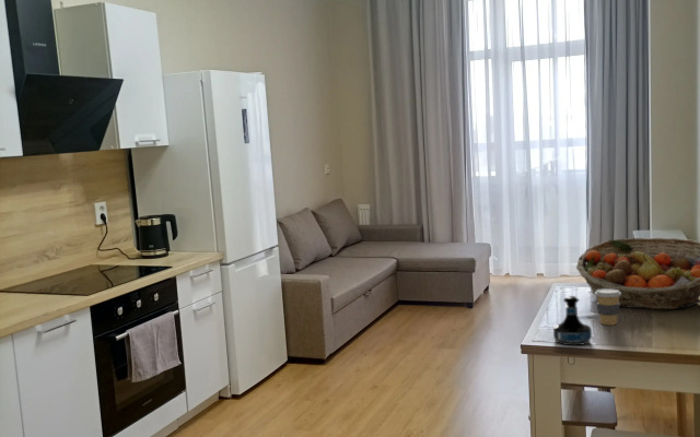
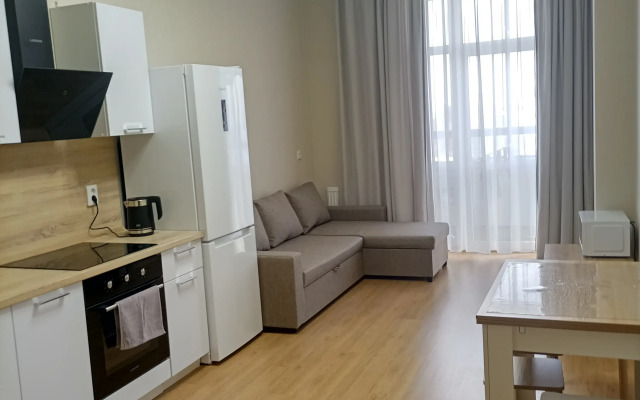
- tequila bottle (571, 318)
- fruit basket (645, 272)
- coffee cup (608, 307)
